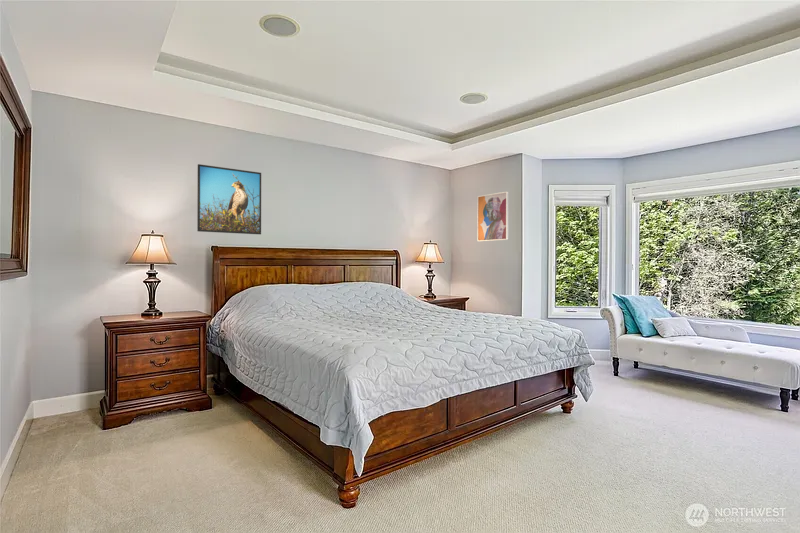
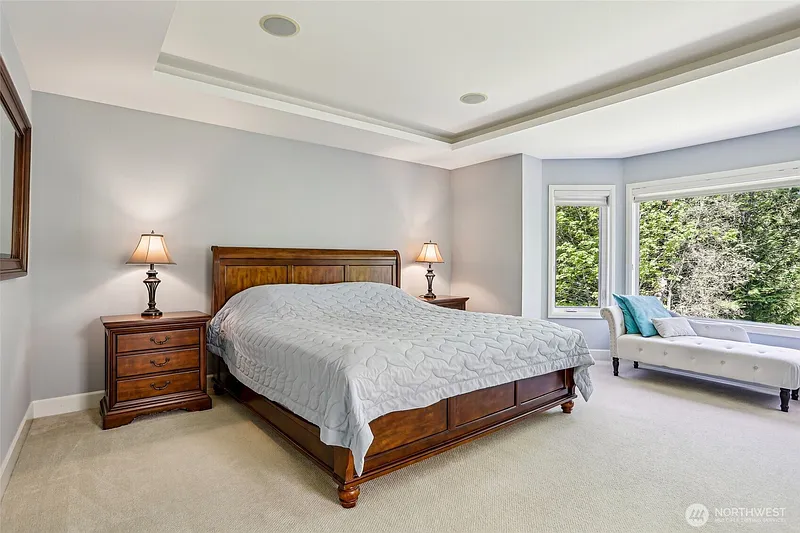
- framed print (230, 200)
- wall art (492, 217)
